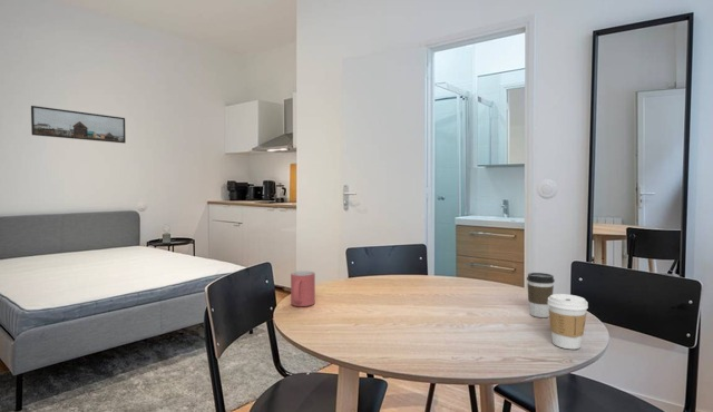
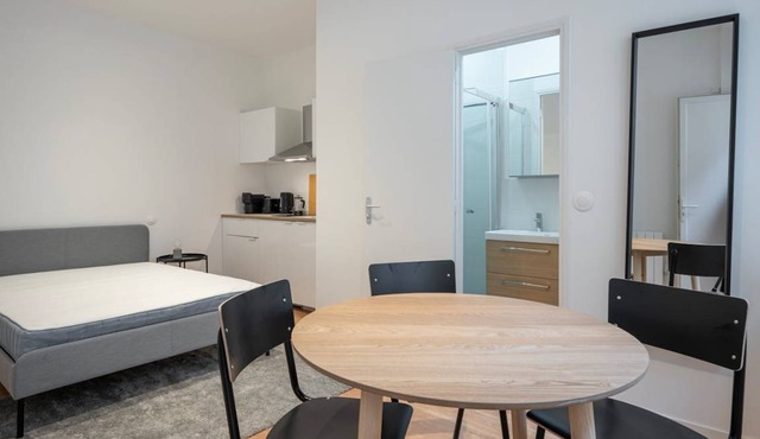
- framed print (81, 126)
- coffee cup (539, 294)
- coffee cup (566, 320)
- mug (301, 290)
